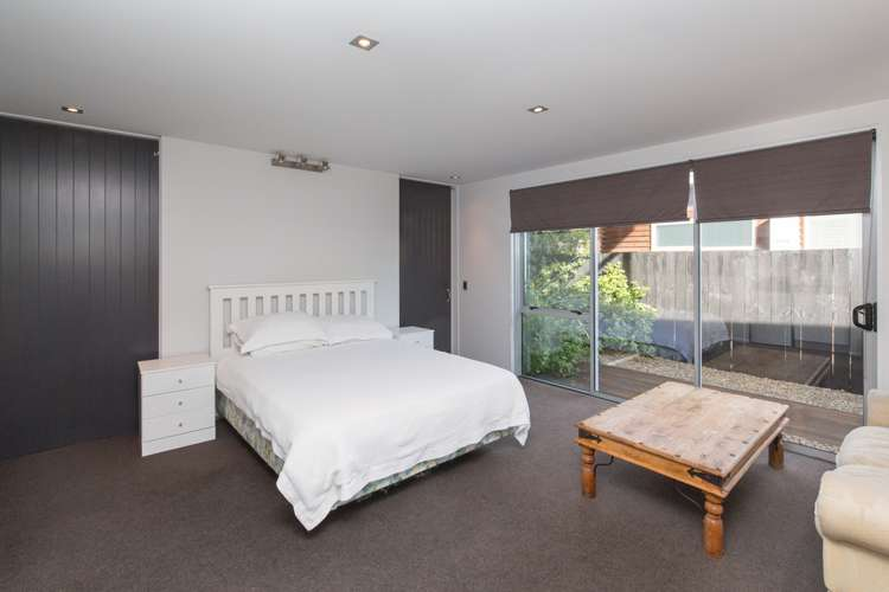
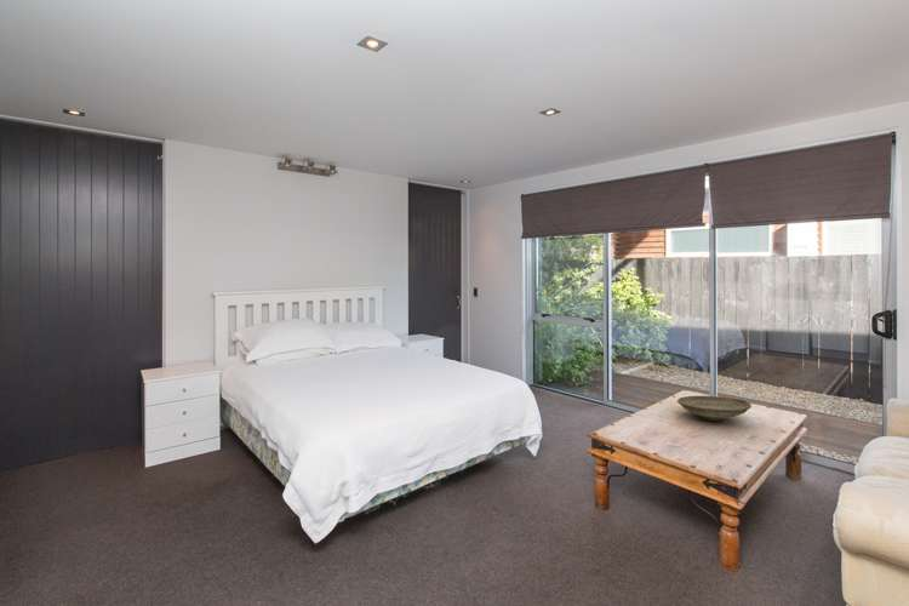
+ decorative bowl (713, 410)
